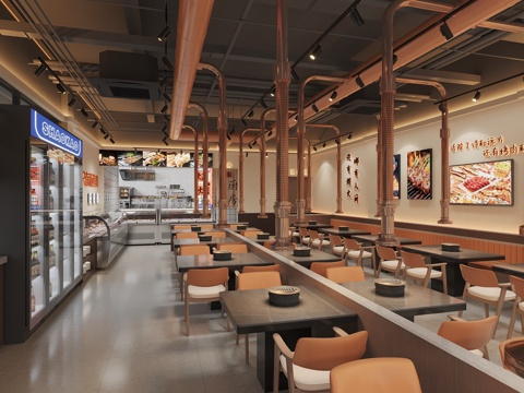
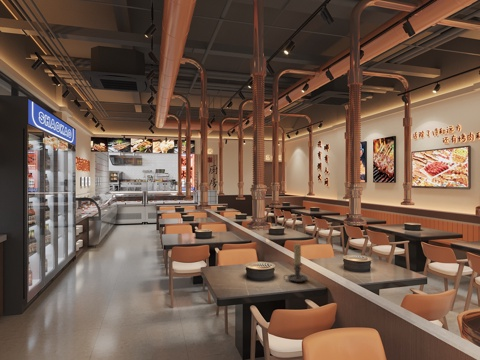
+ candle holder (295, 261)
